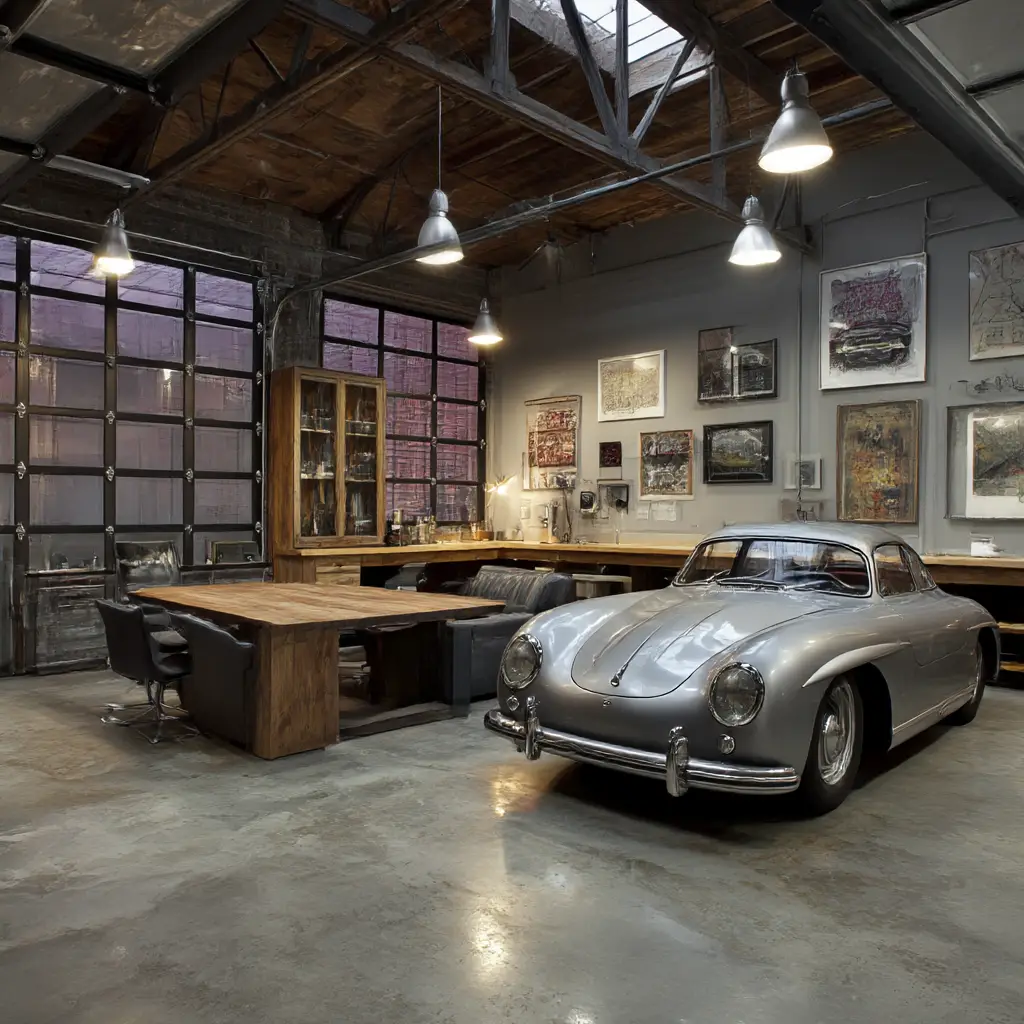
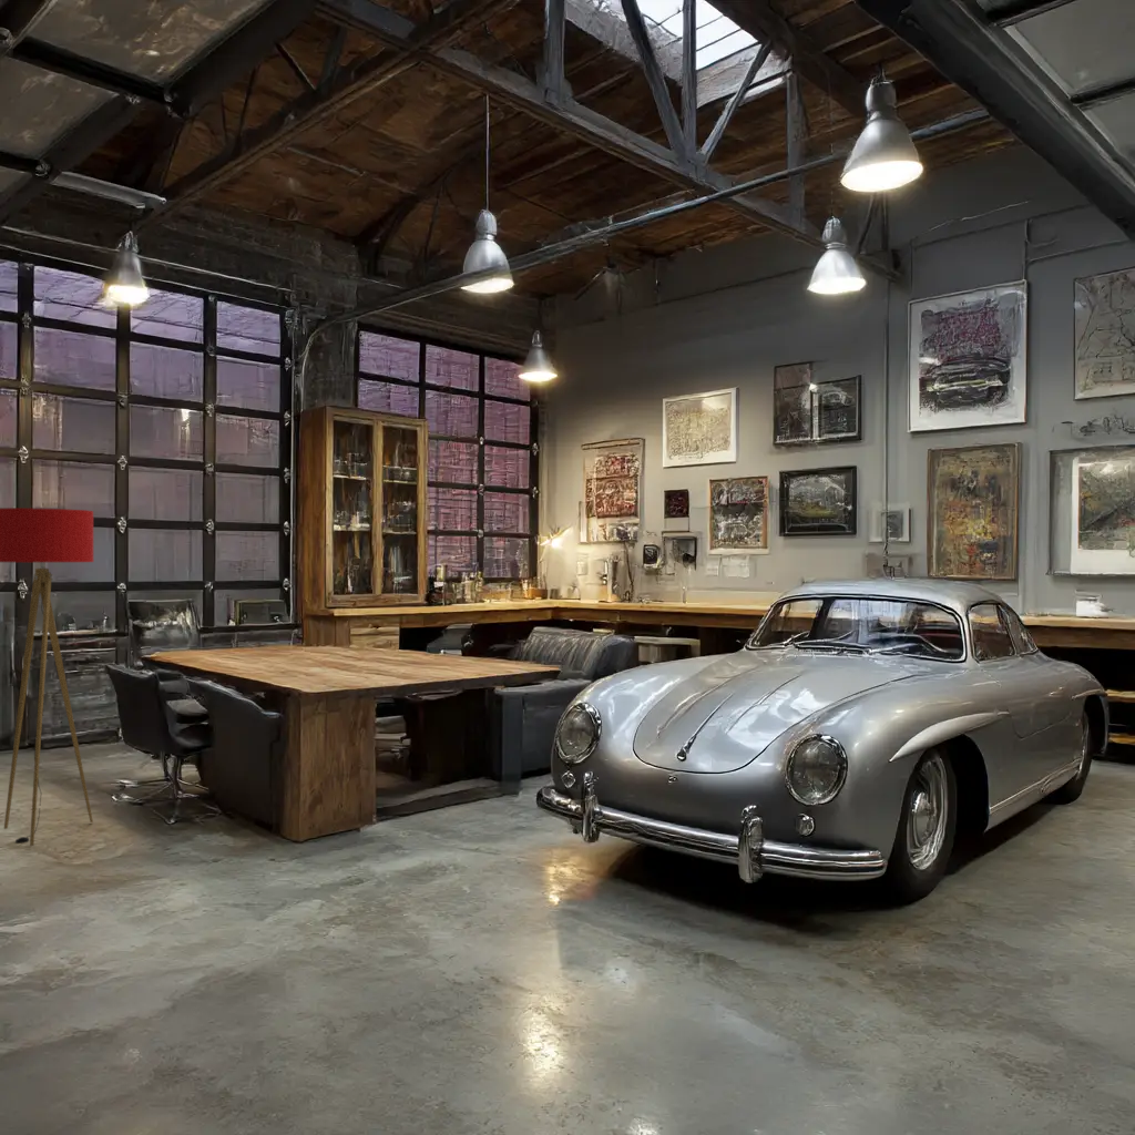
+ floor lamp (42, 671)
